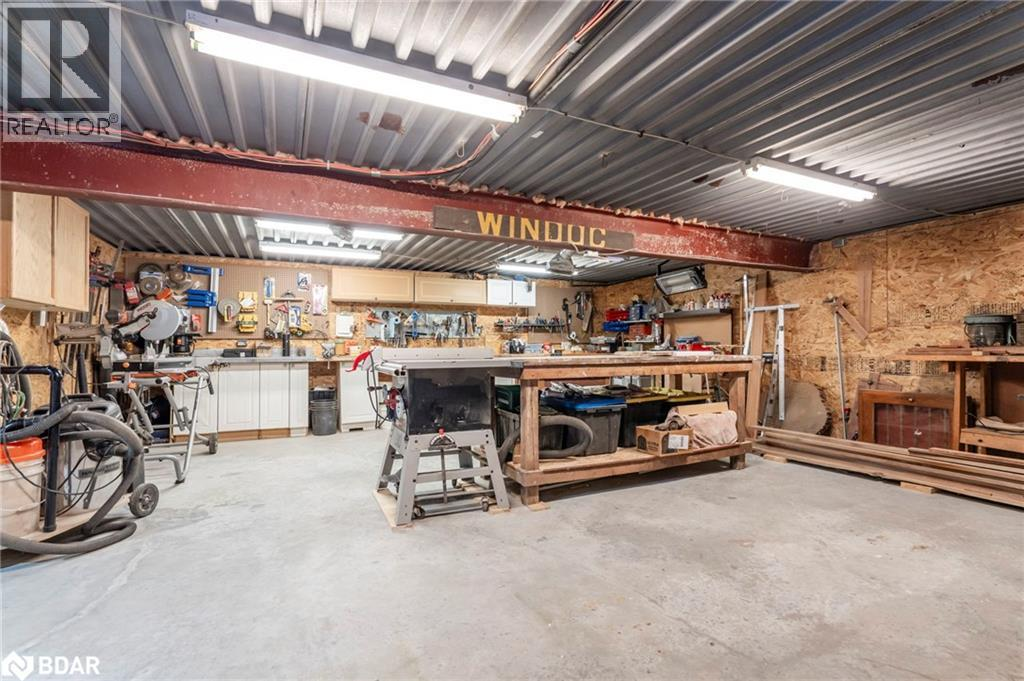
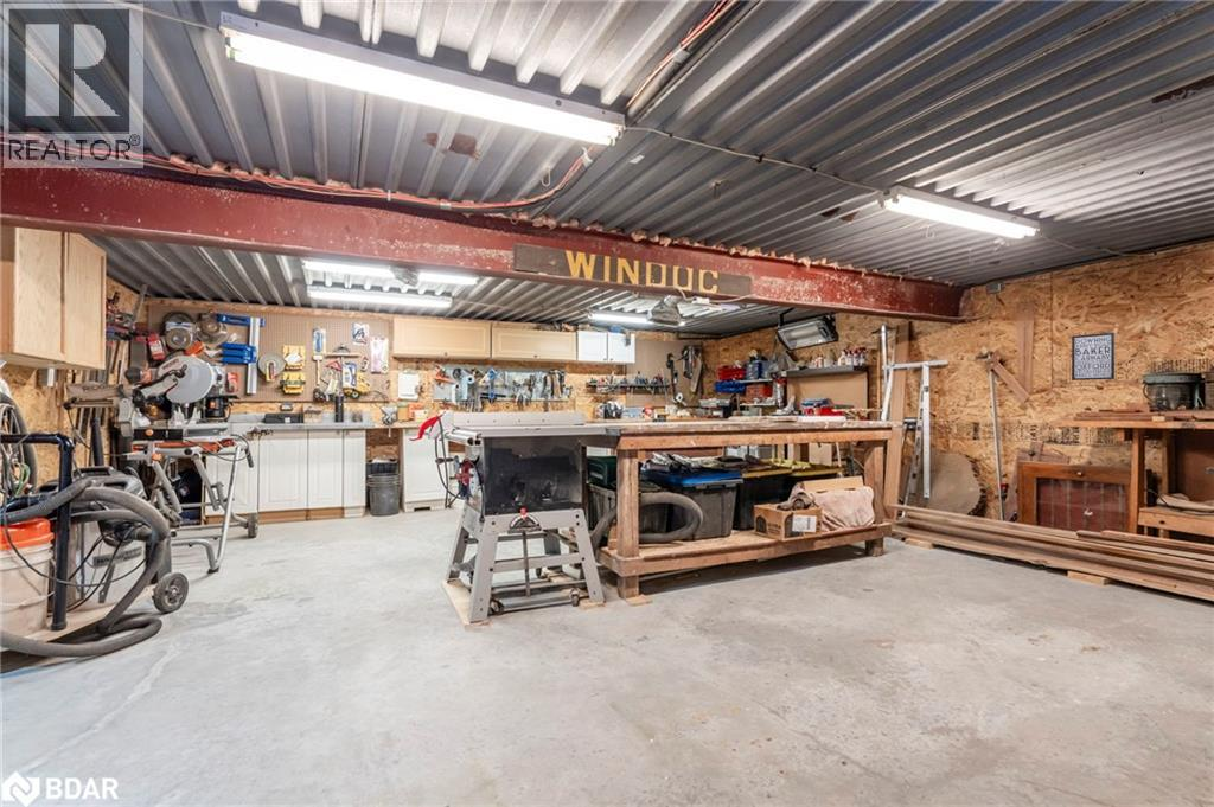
+ wall art (1092, 357)
